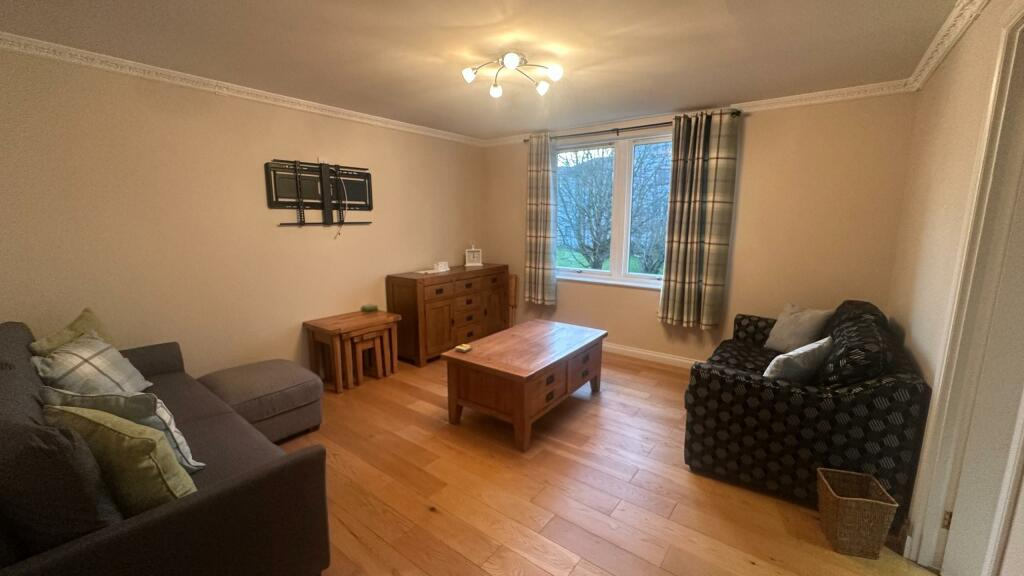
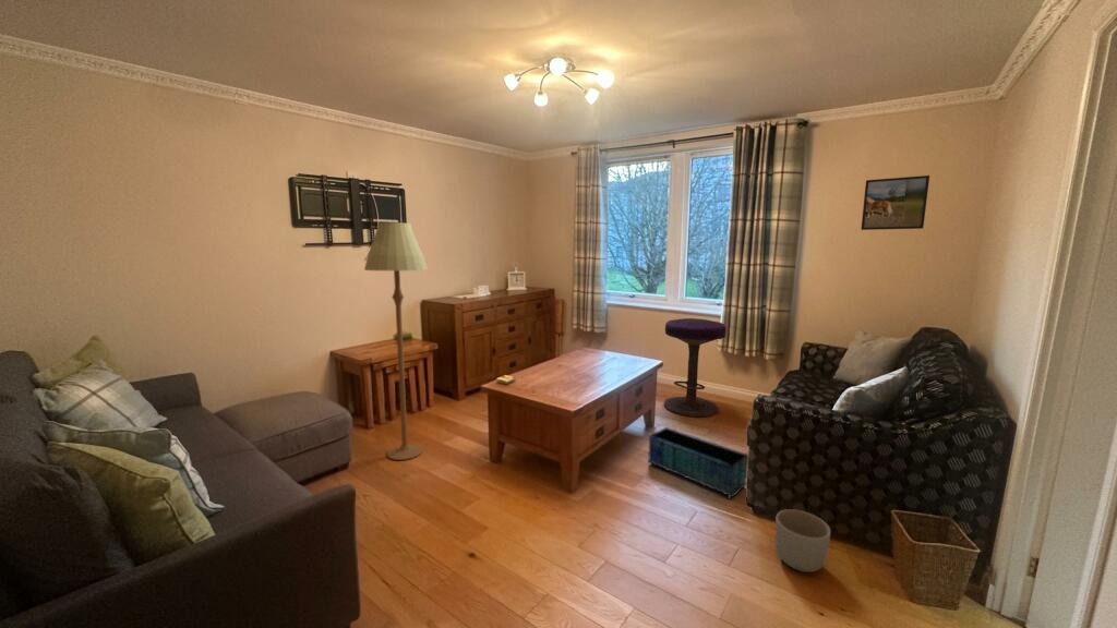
+ planter (801, 543)
+ floor lamp (399, 341)
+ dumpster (694, 459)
+ stool (693, 363)
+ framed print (893, 203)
